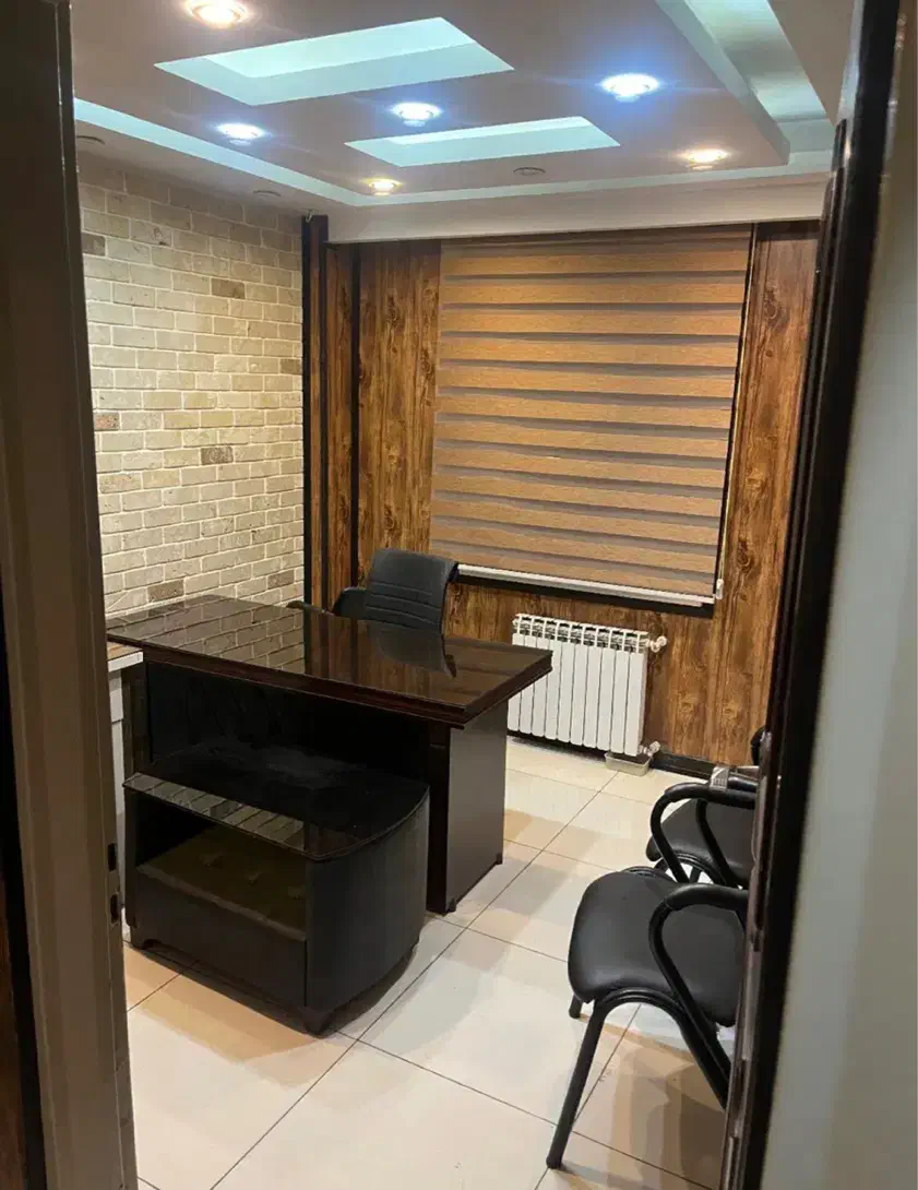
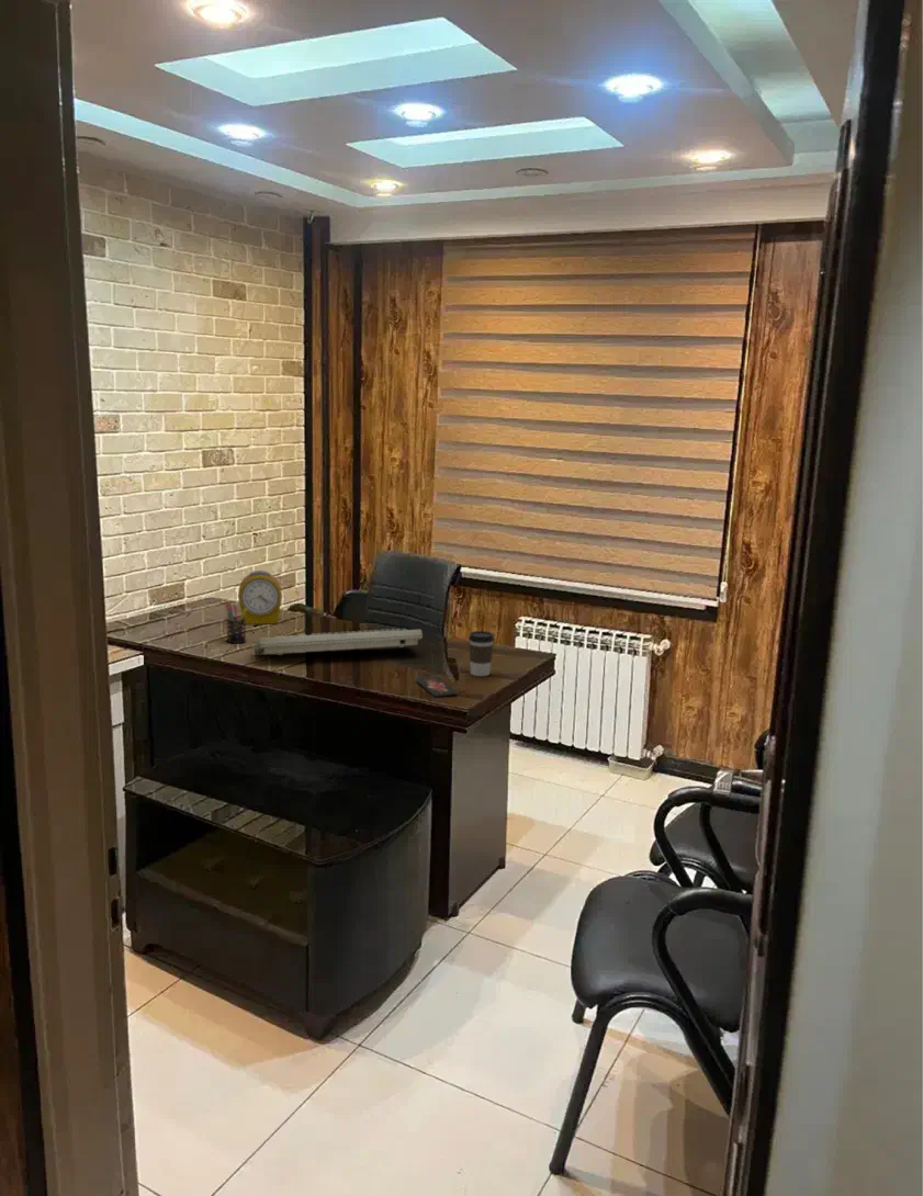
+ coffee cup (481, 653)
+ keyboard (338, 642)
+ alarm clock (260, 596)
+ smartphone (436, 686)
+ pen holder (234, 622)
